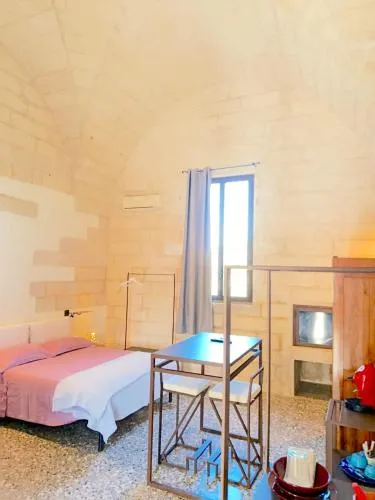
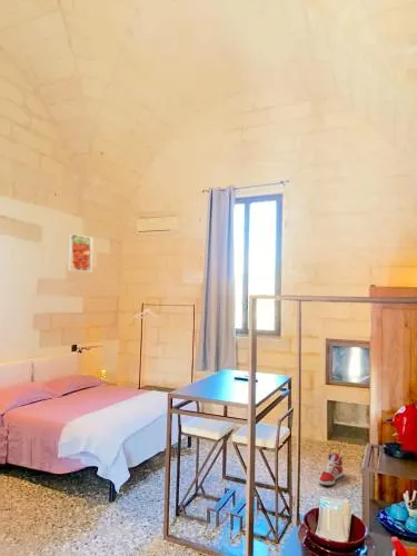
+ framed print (80, 254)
+ sneaker (330, 467)
